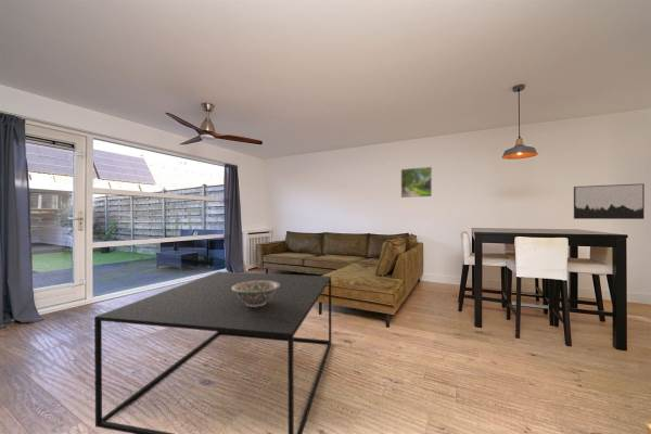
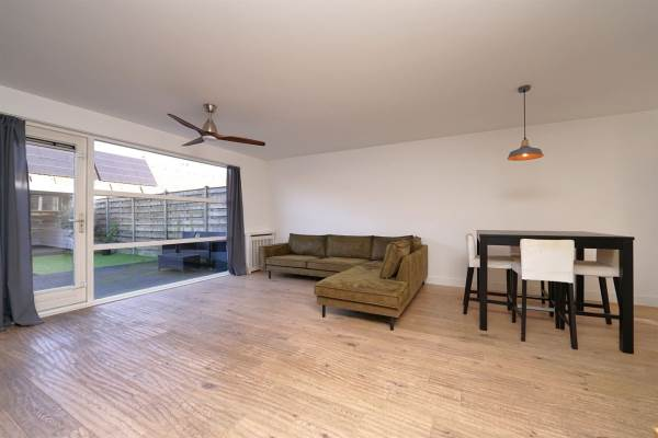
- decorative bowl (256, 294)
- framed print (416, 182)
- wall art (607, 202)
- coffee table (242, 332)
